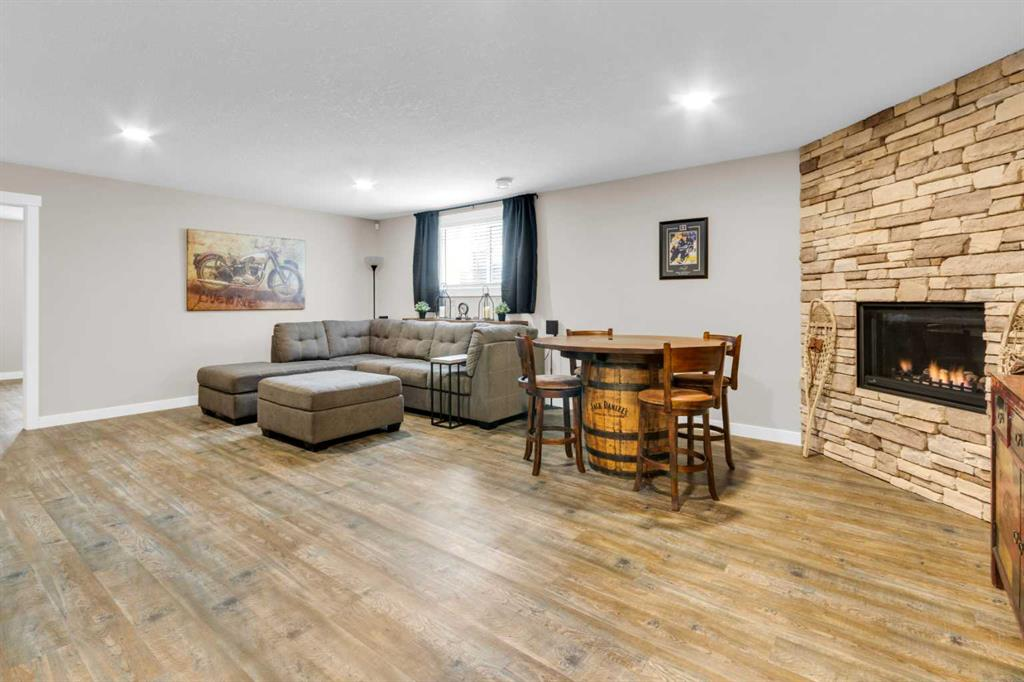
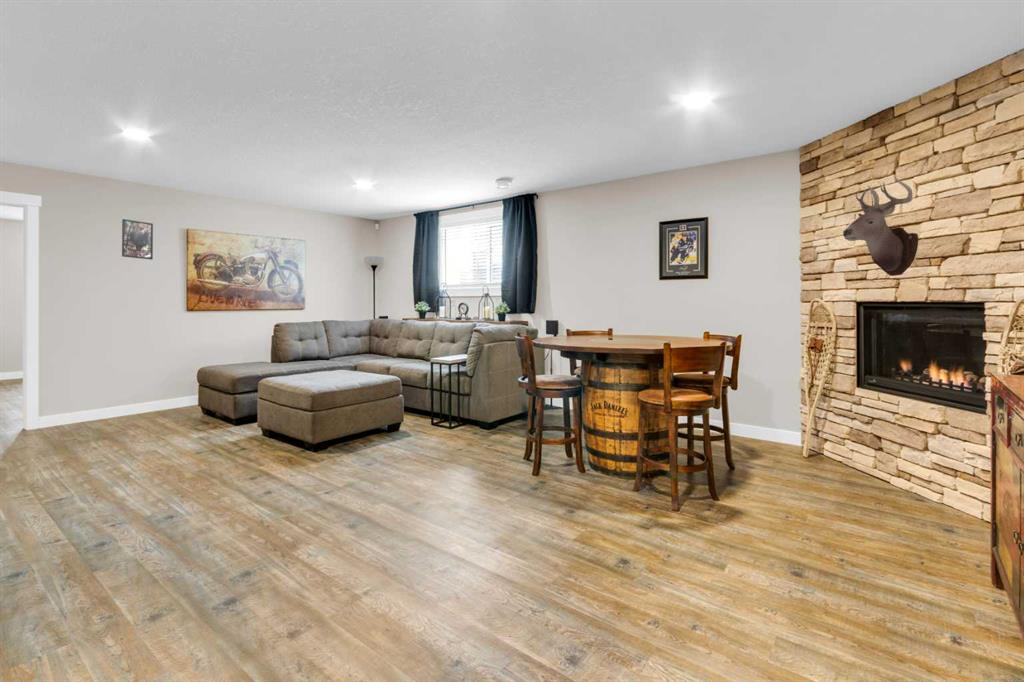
+ mounted trophy (871, 227)
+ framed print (137, 239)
